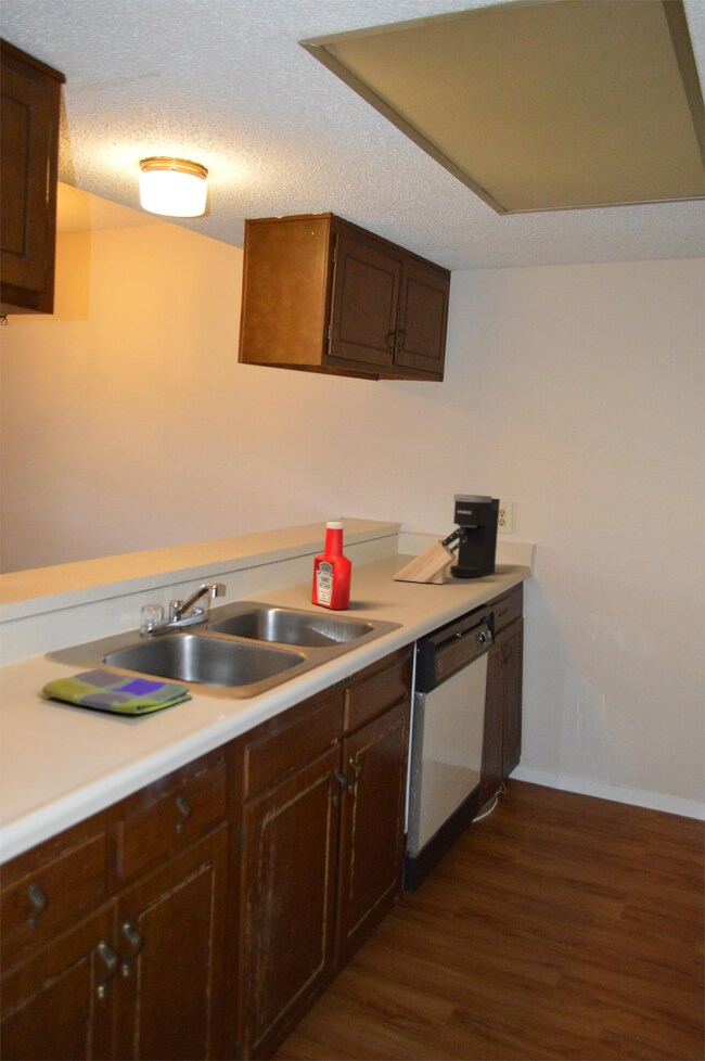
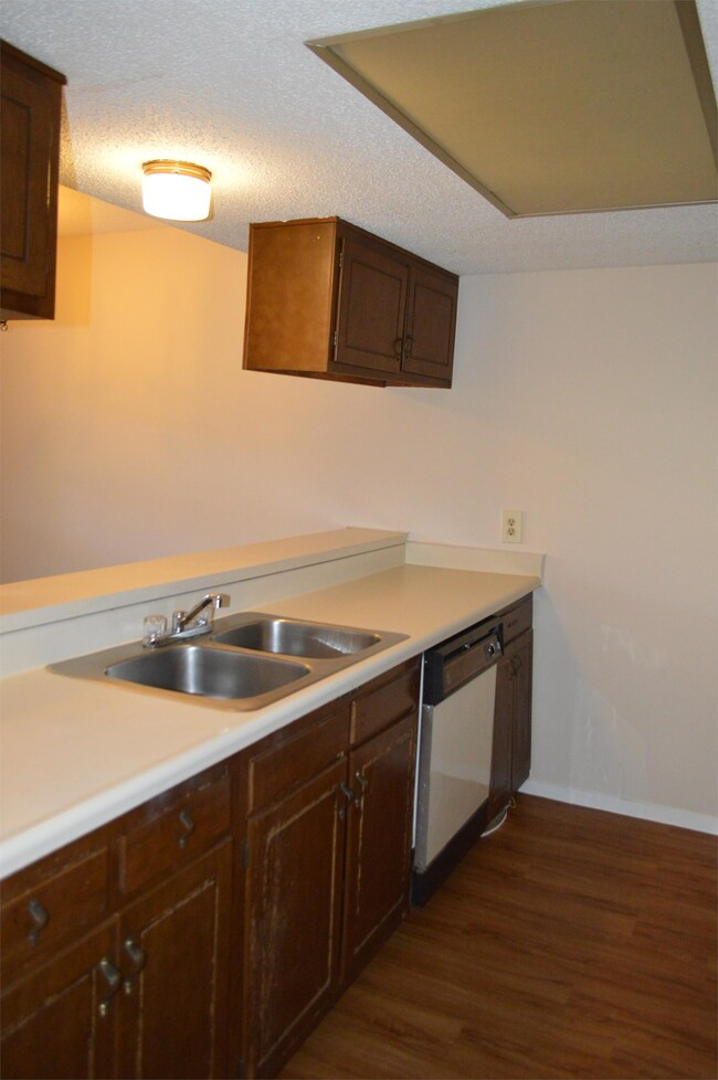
- soap bottle (332, 564)
- knife block (431, 553)
- coffee maker (475, 534)
- dish towel (116, 690)
